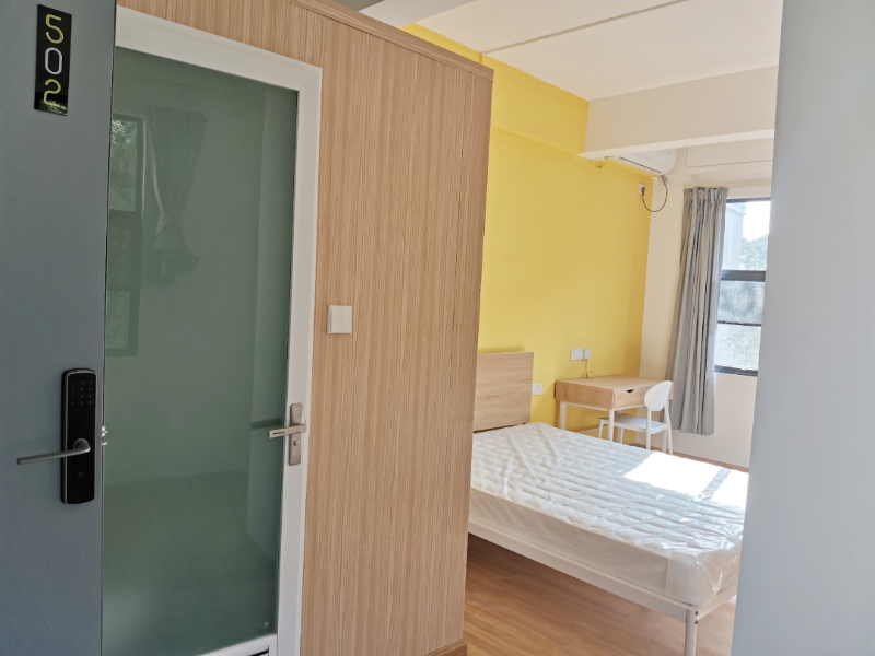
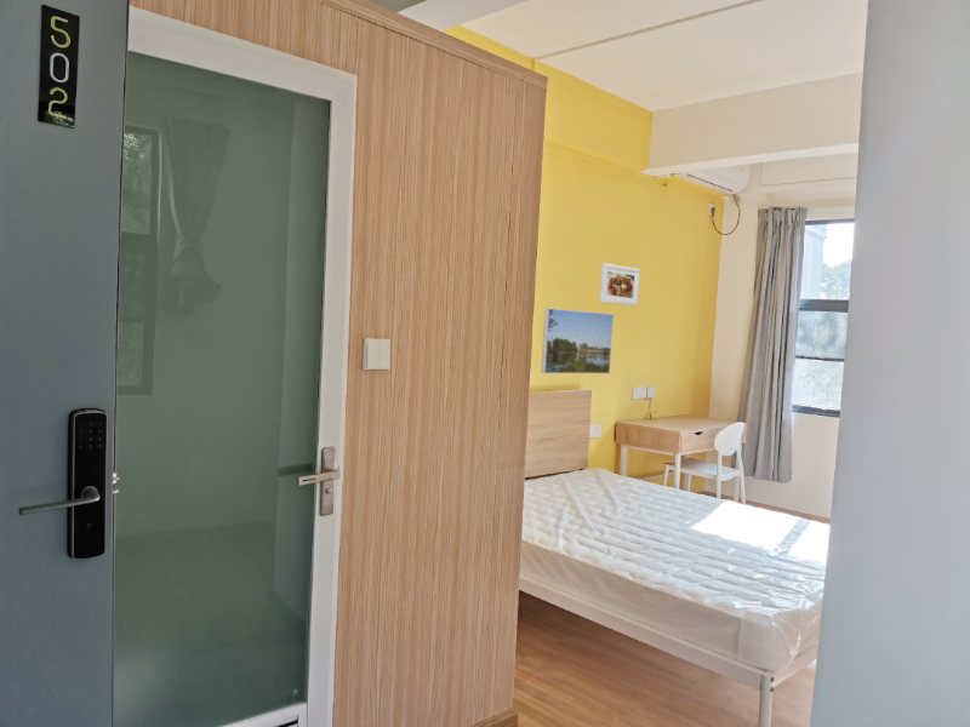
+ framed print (578, 342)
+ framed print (620, 285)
